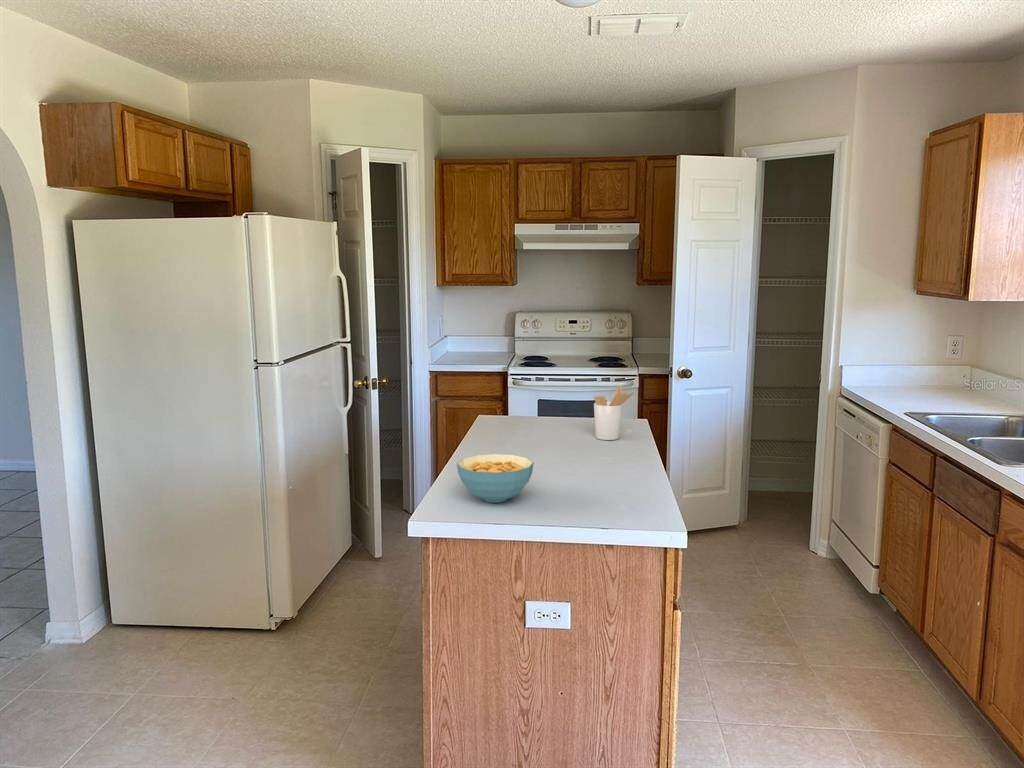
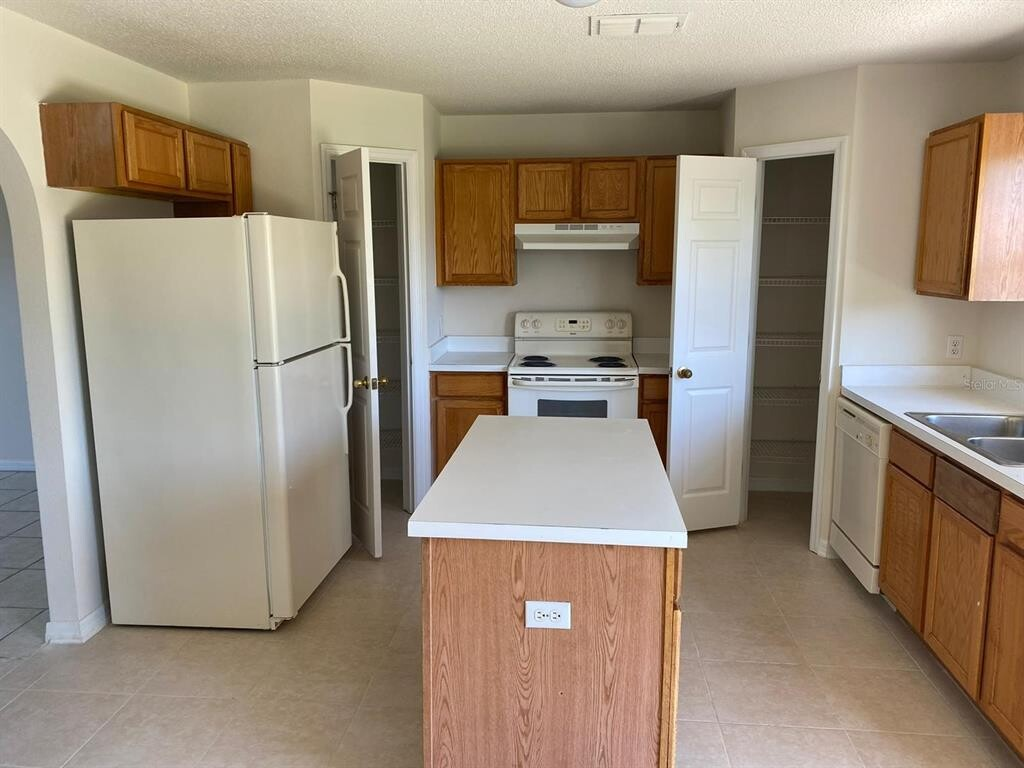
- cereal bowl (495, 481)
- utensil holder (612, 413)
